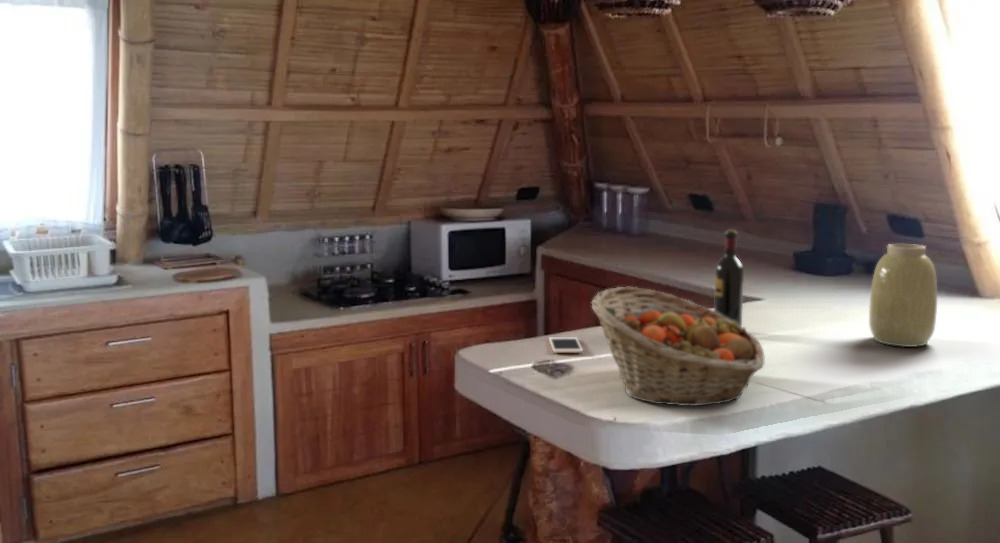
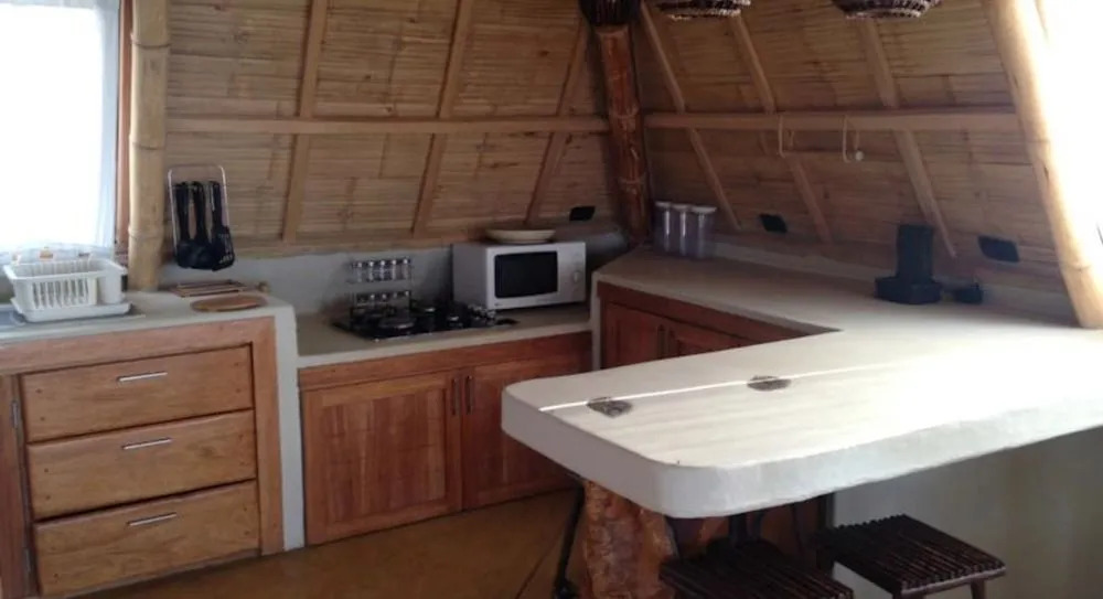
- cell phone (565, 344)
- vase (903, 294)
- fruit basket (677, 341)
- wine bottle (729, 282)
